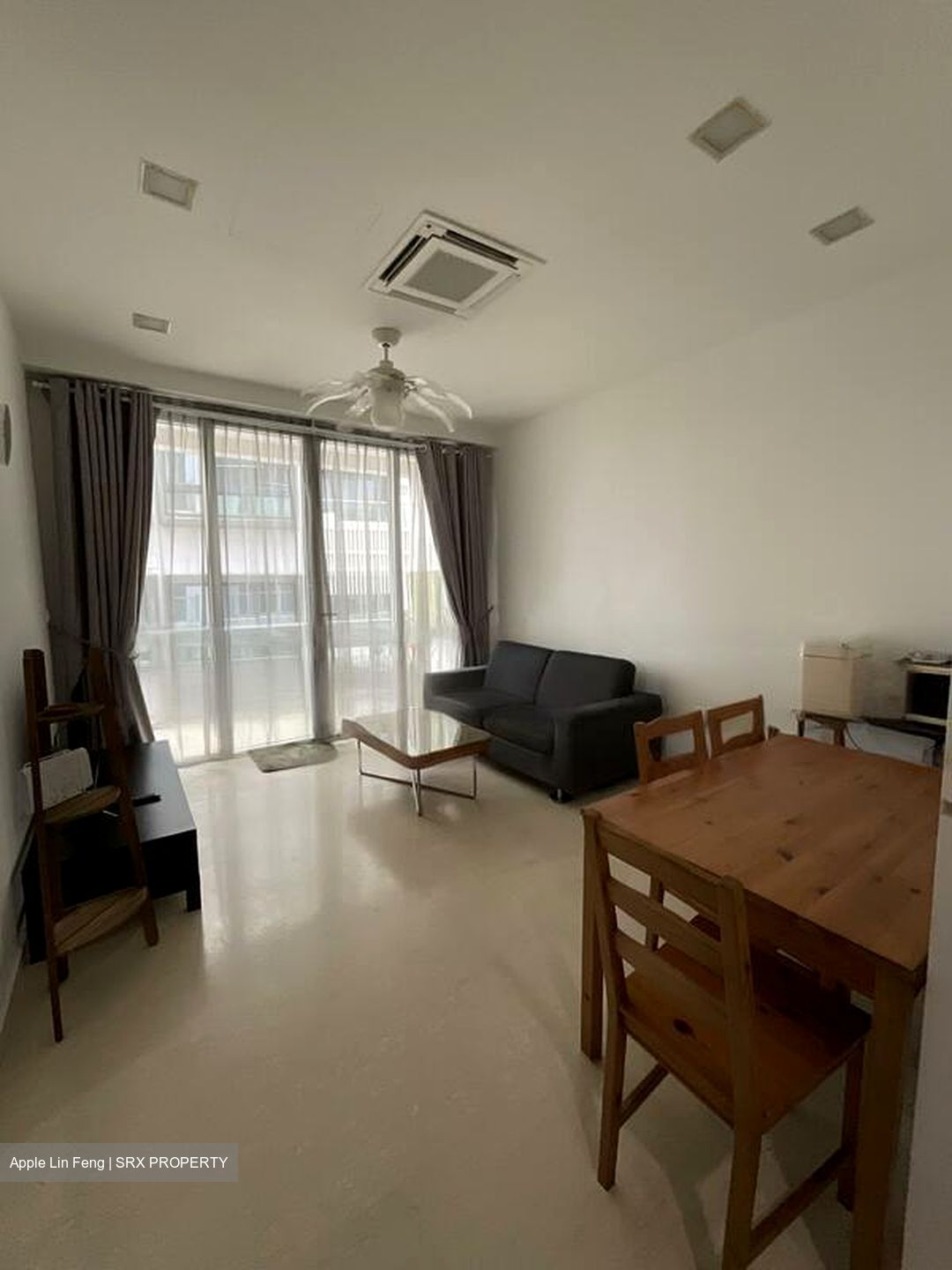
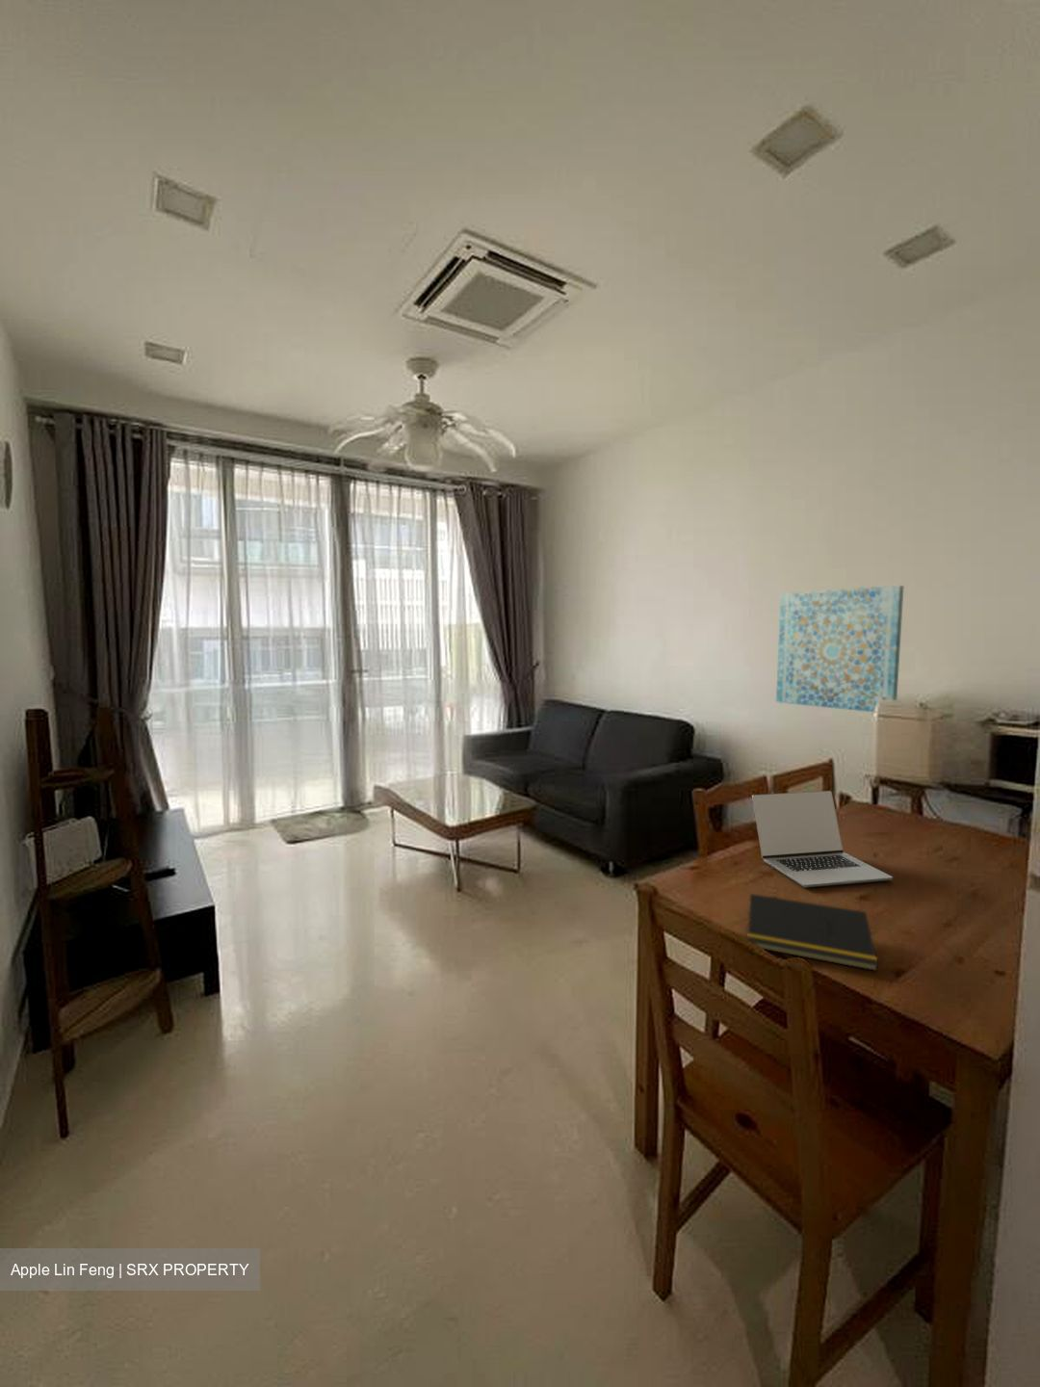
+ wall art (834, 649)
+ laptop (818, 835)
+ notepad (808, 928)
